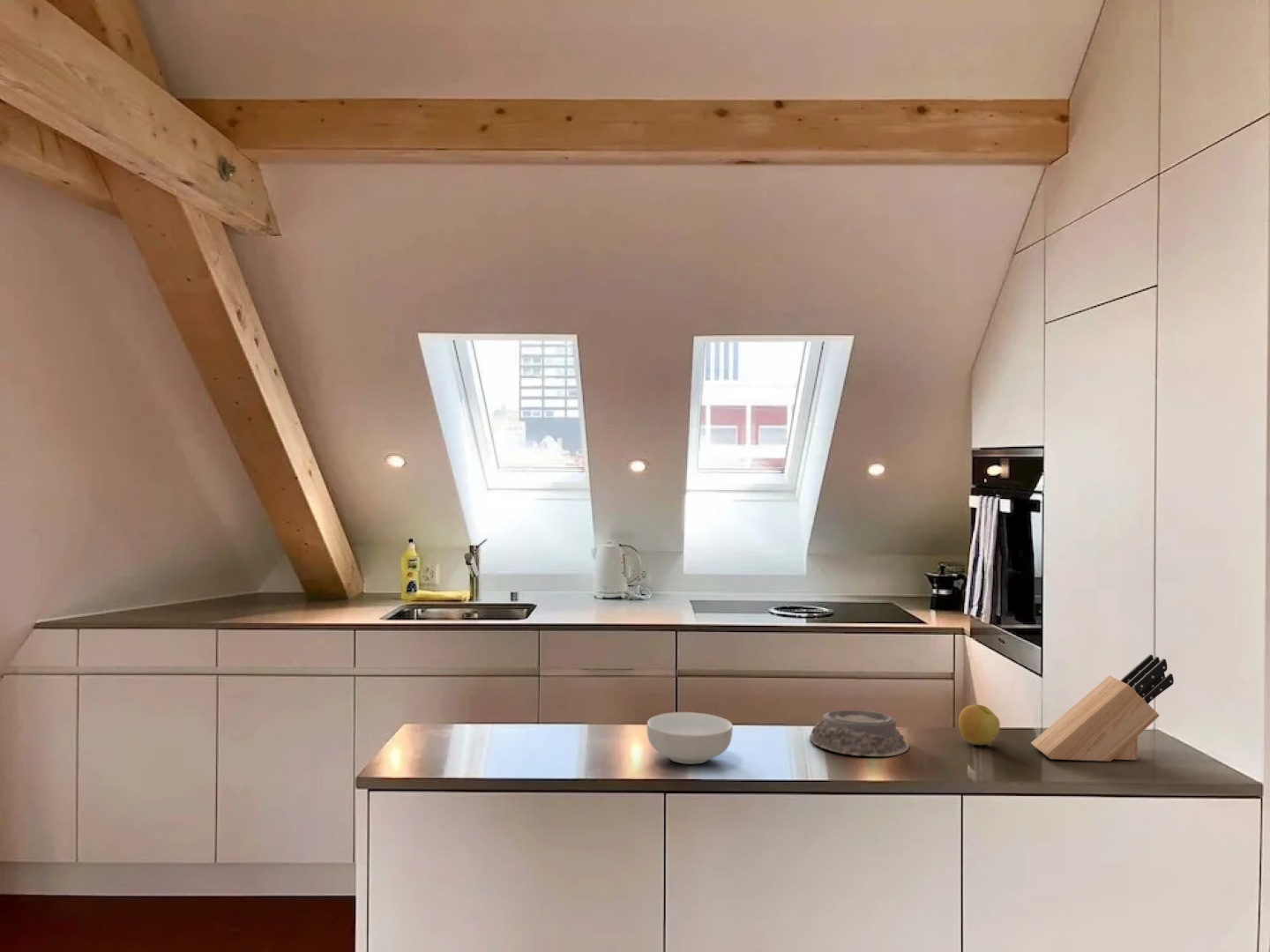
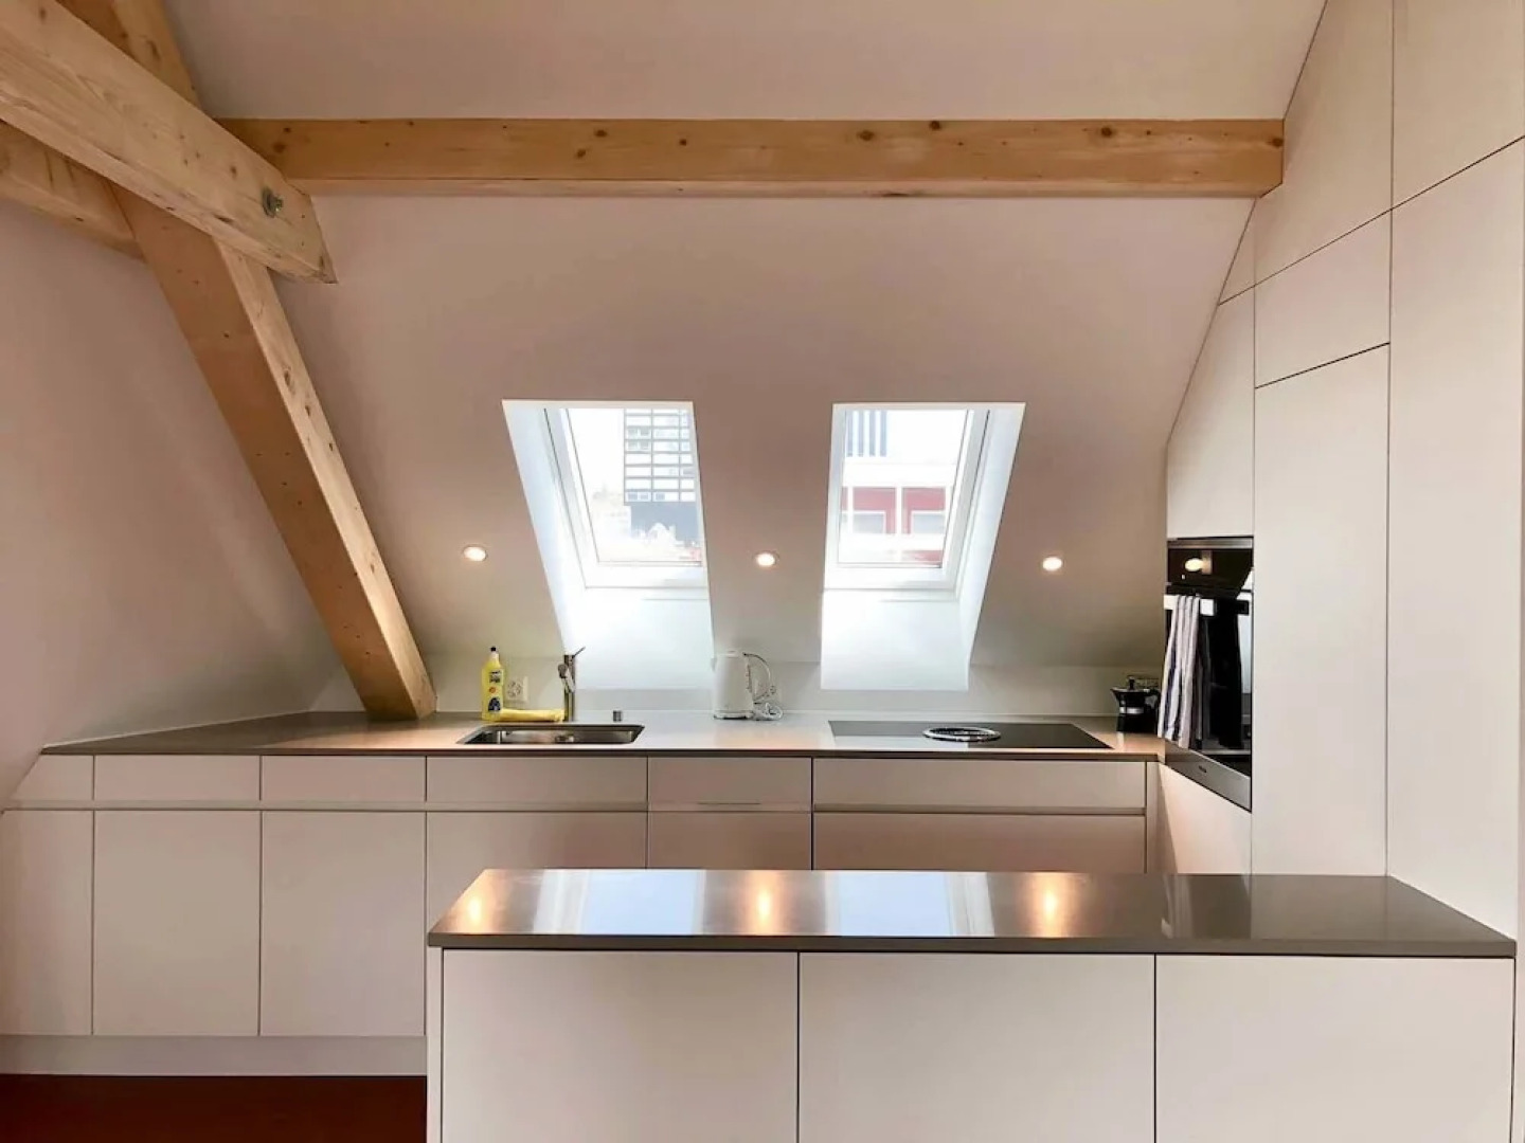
- mortar (858, 728)
- knife block (1103, 704)
- cereal bowl (689, 740)
- apple (978, 725)
